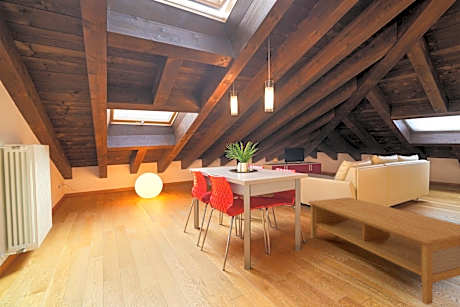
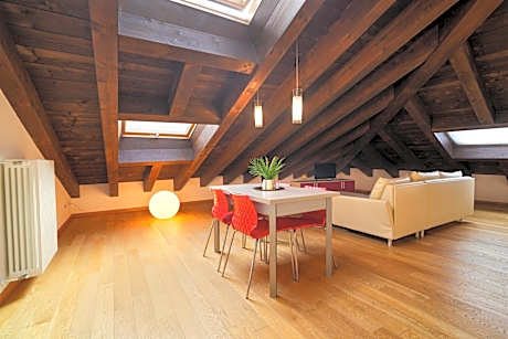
- coffee table (376, 235)
